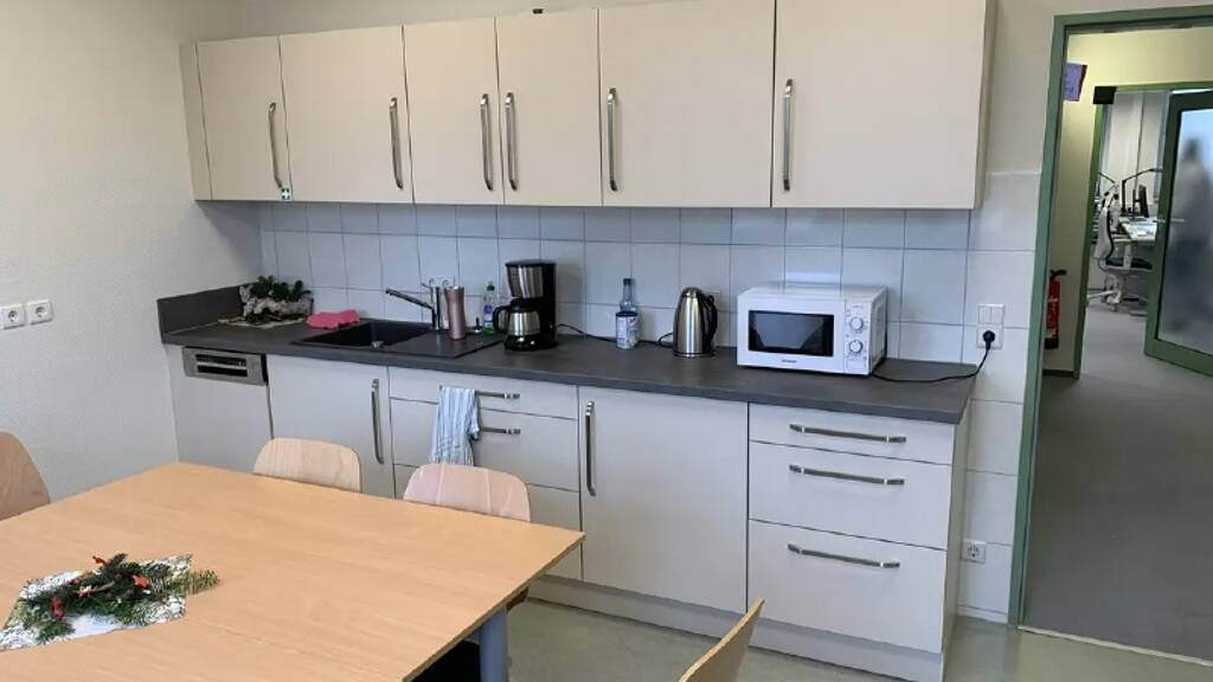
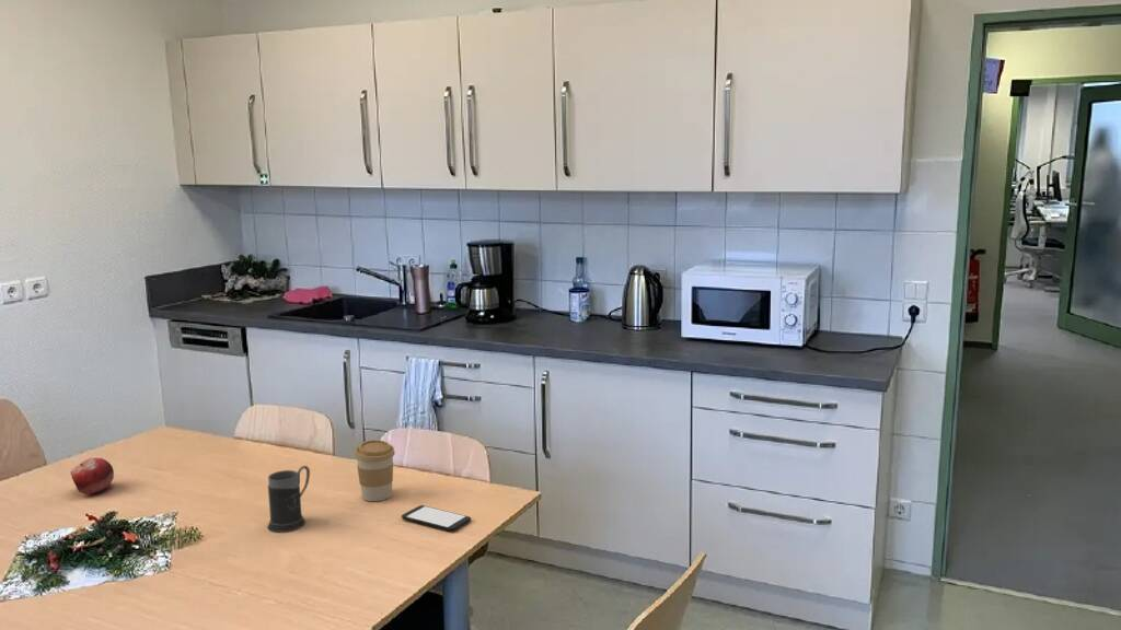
+ smartphone (436, 517)
+ coffee cup (375, 469)
+ fruit (91, 475)
+ mug (290, 497)
